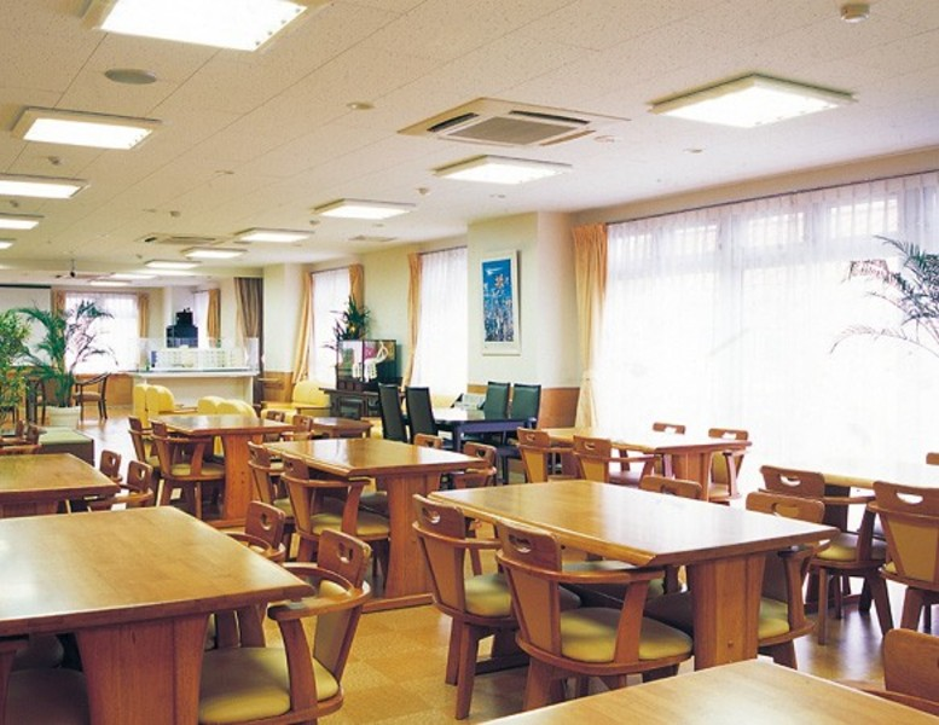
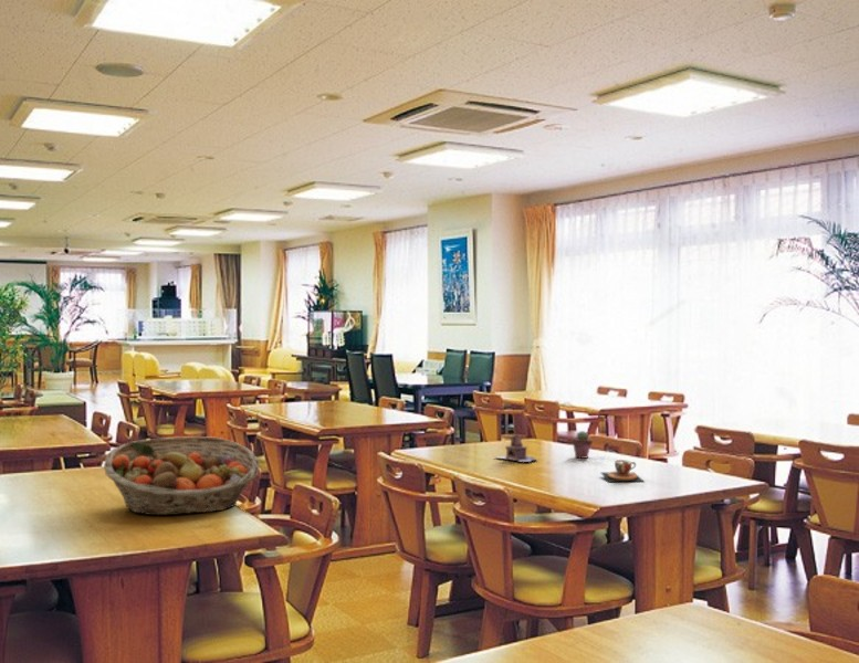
+ fruit basket (182, 474)
+ teacup (621, 470)
+ teapot (517, 446)
+ potted succulent (582, 443)
